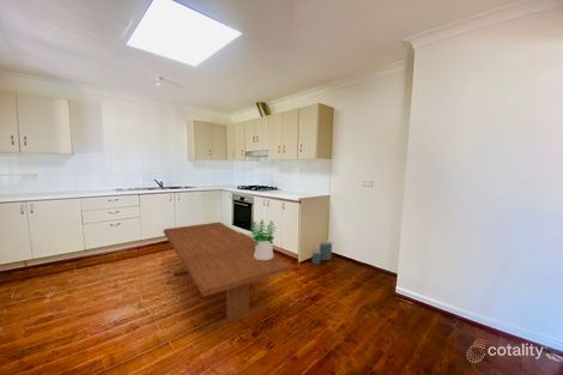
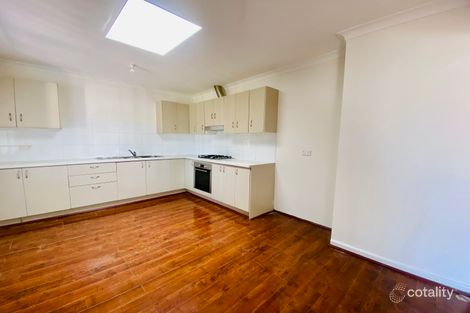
- laundry hamper (322, 252)
- potted plant (261, 237)
- table (222, 264)
